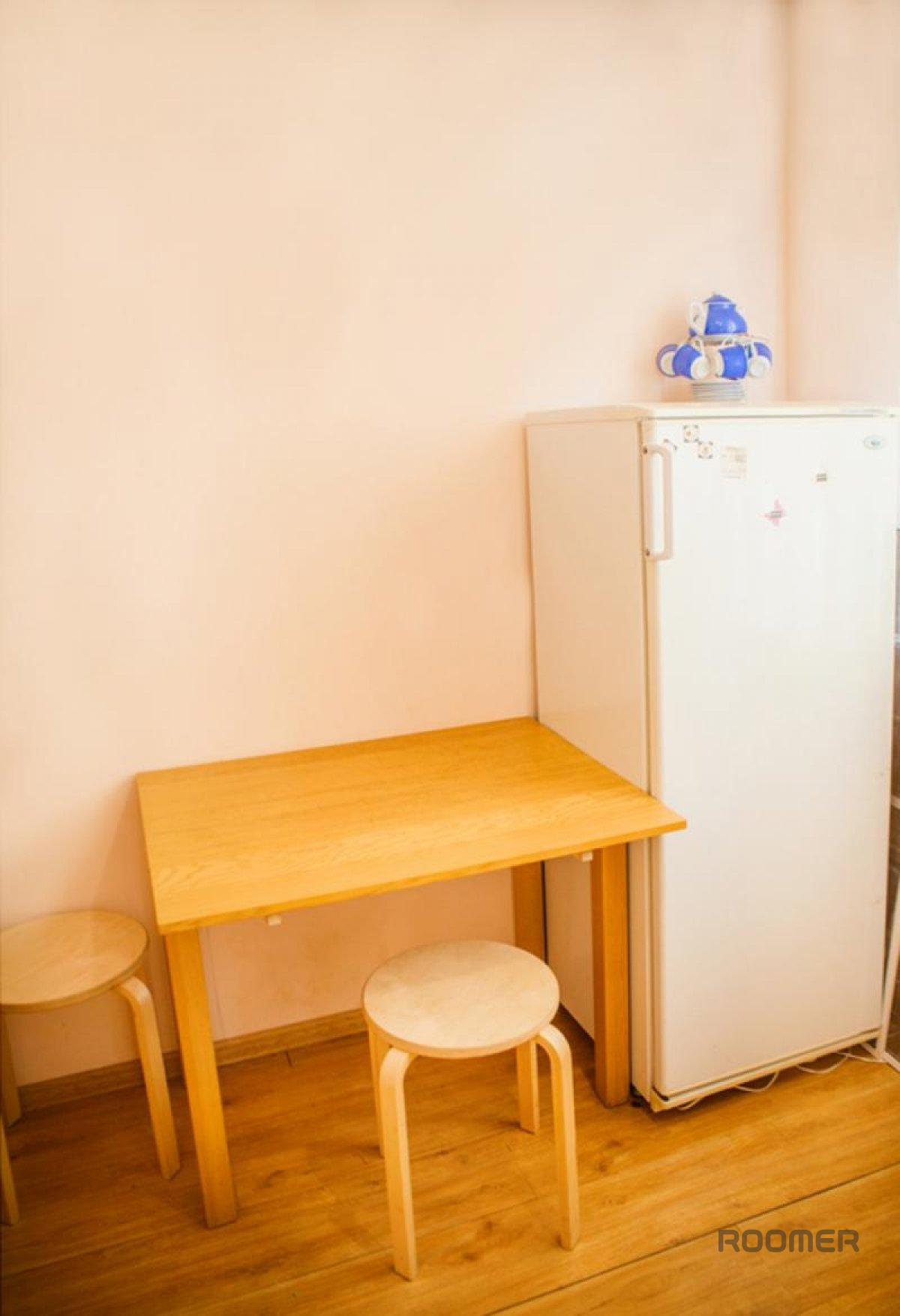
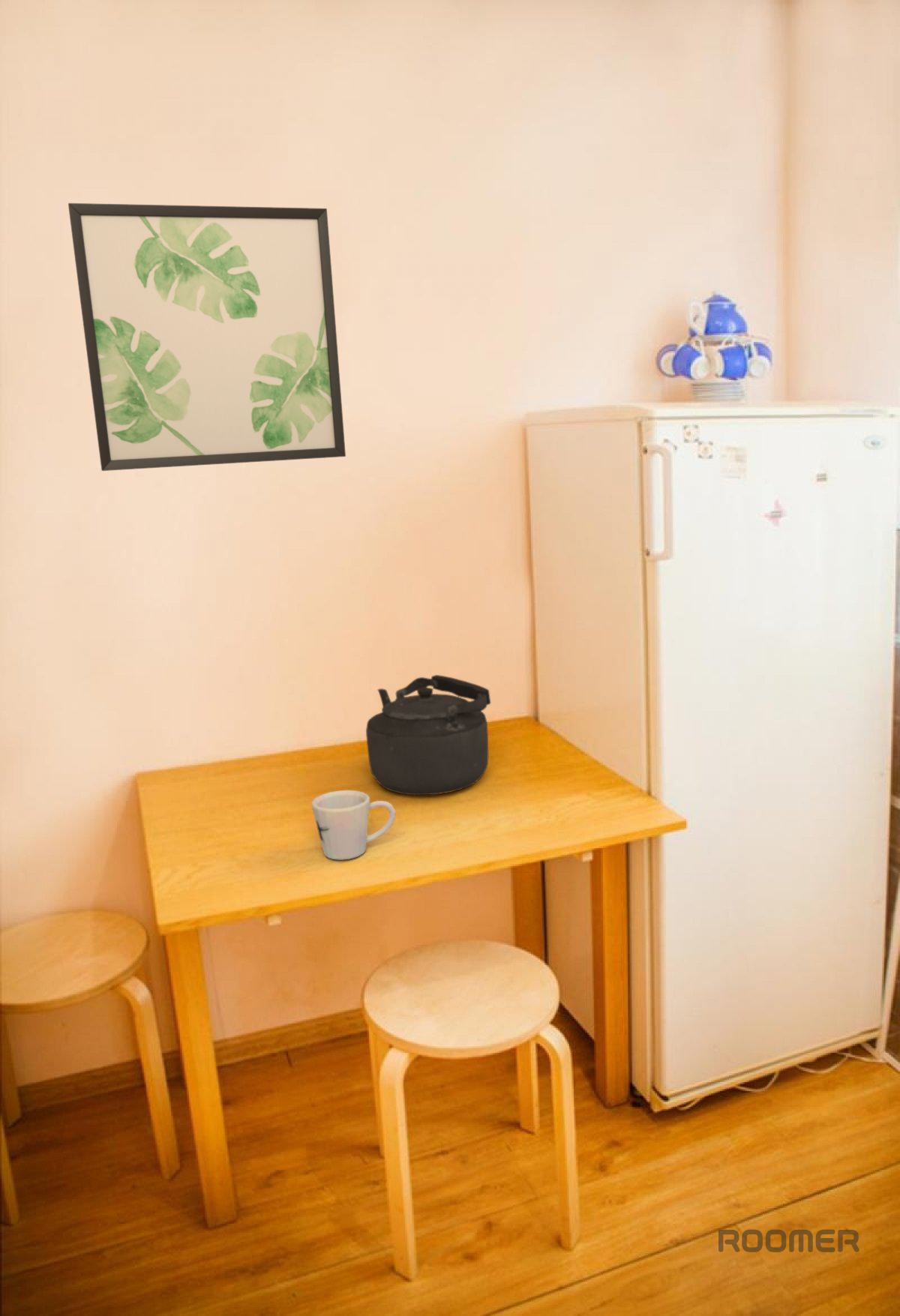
+ mug (355, 824)
+ wall art (214, 338)
+ kettle (427, 732)
